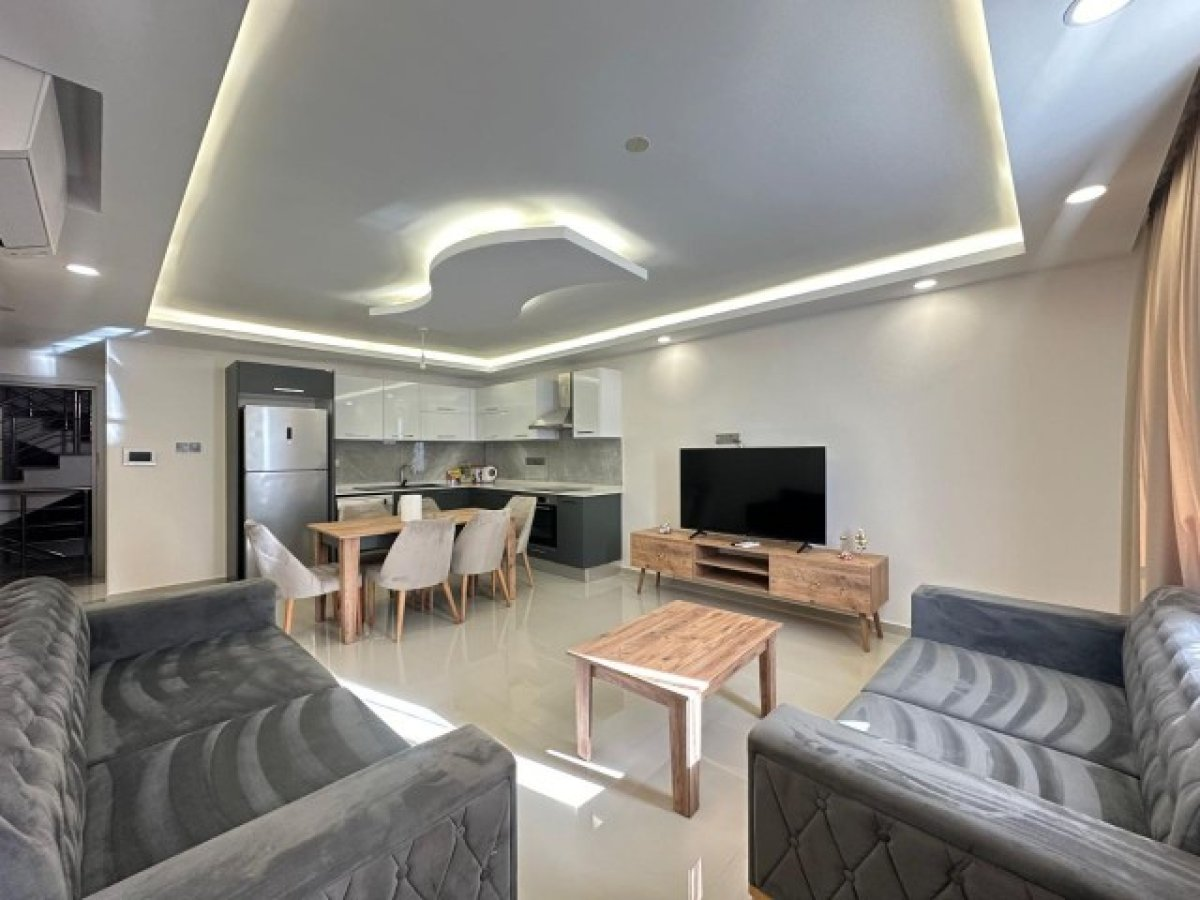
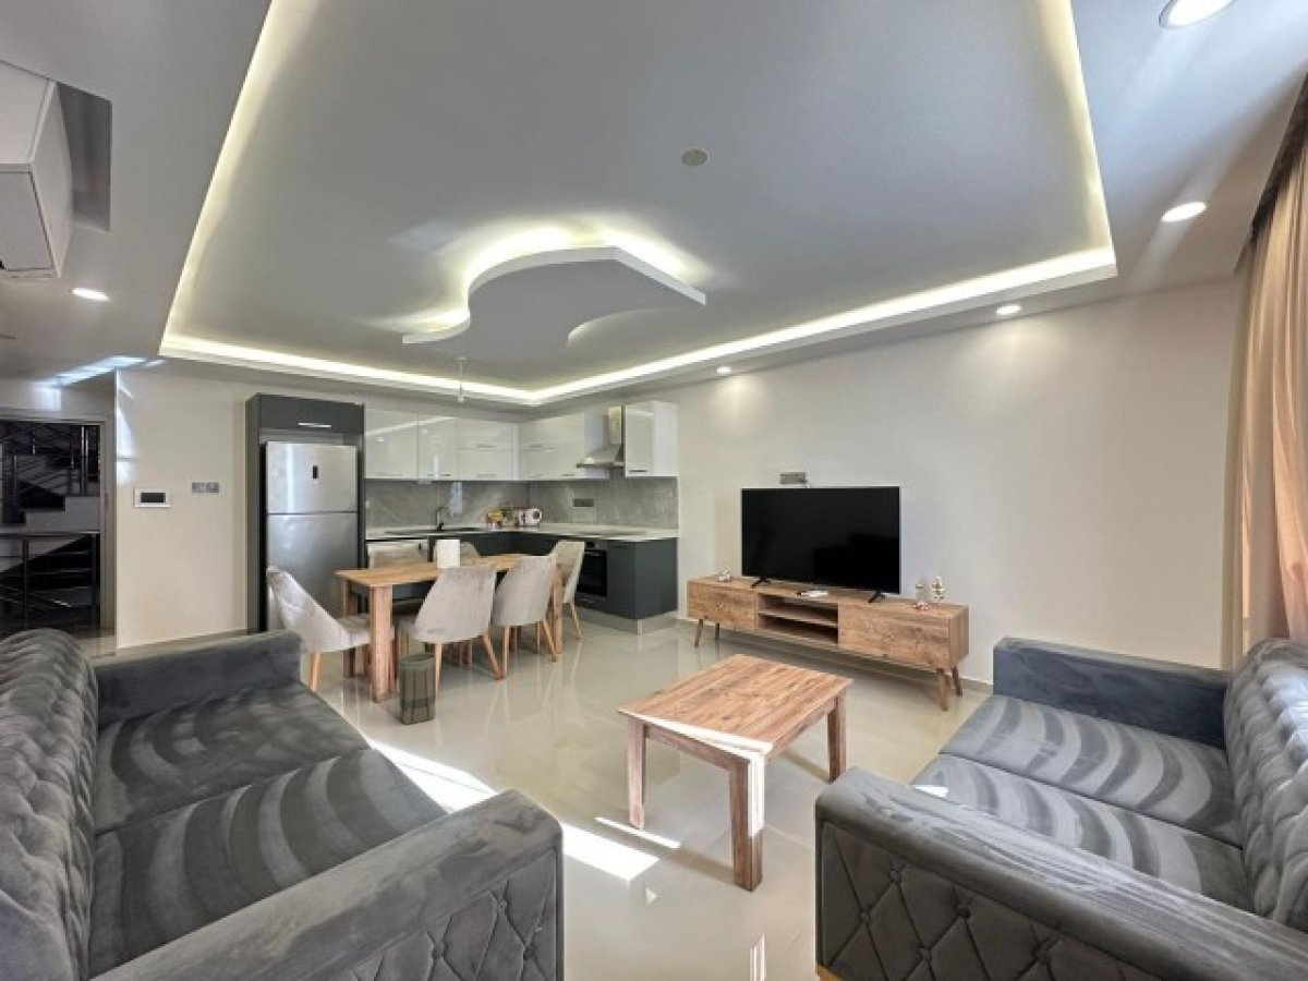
+ basket (417, 687)
